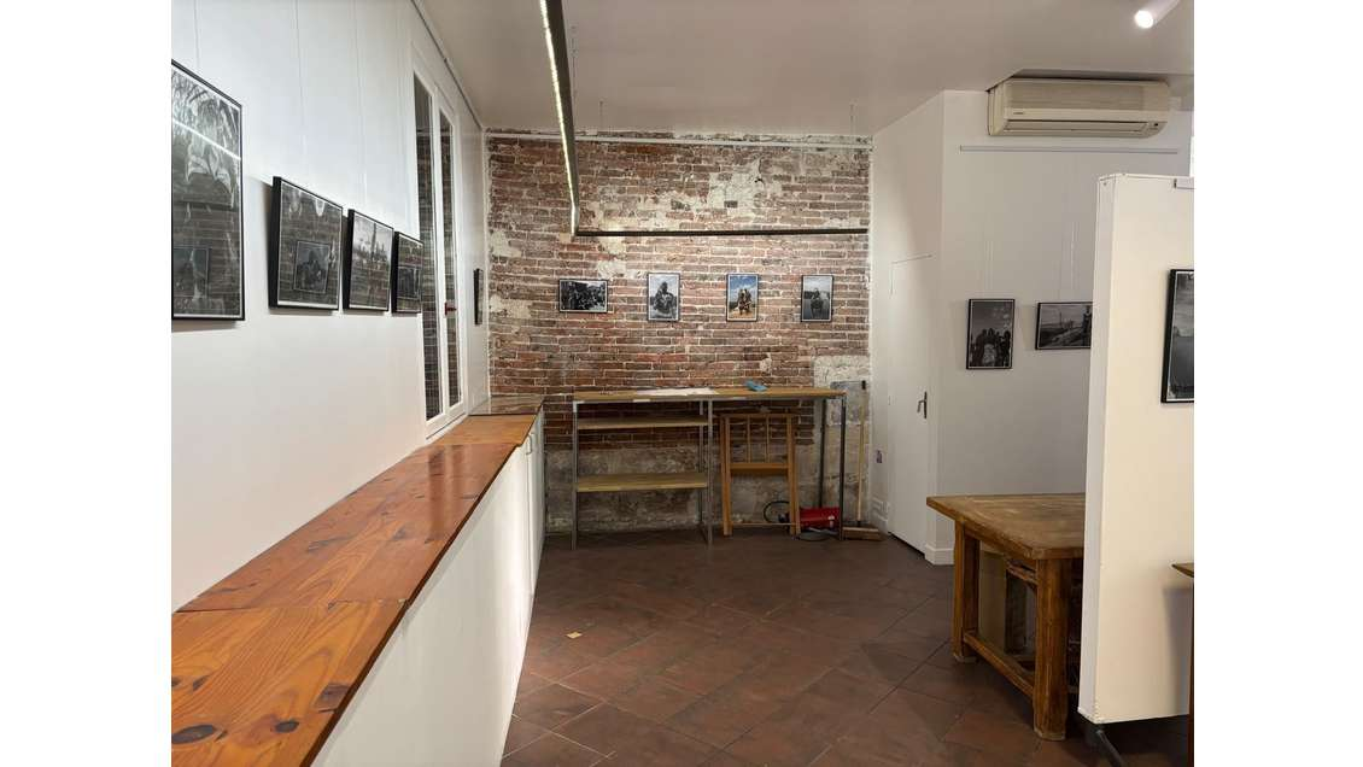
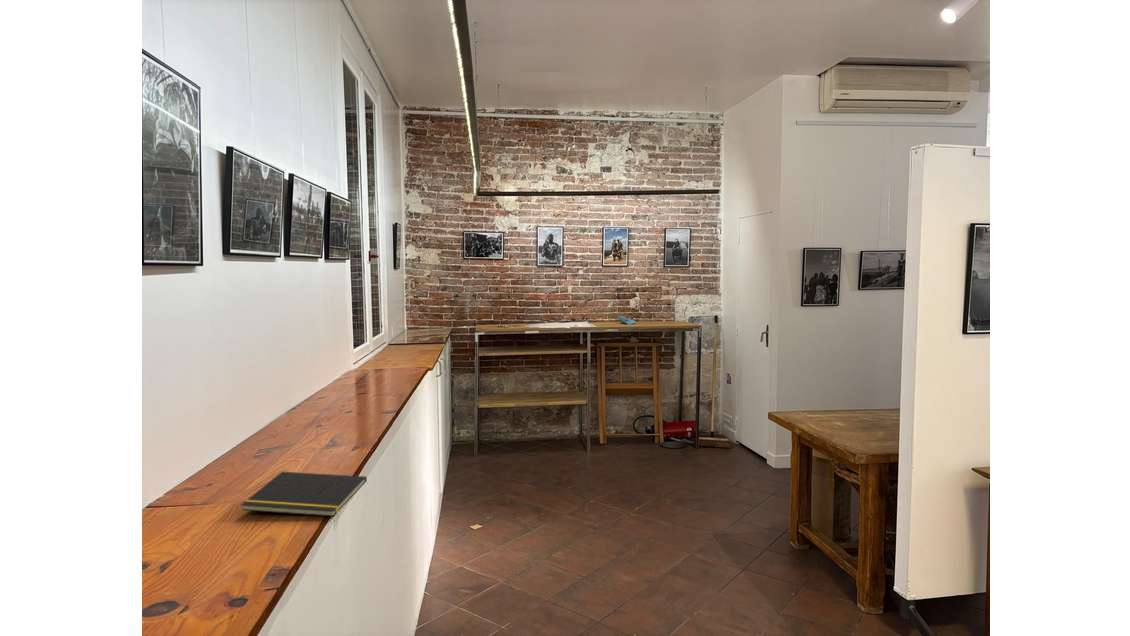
+ notepad (306, 492)
